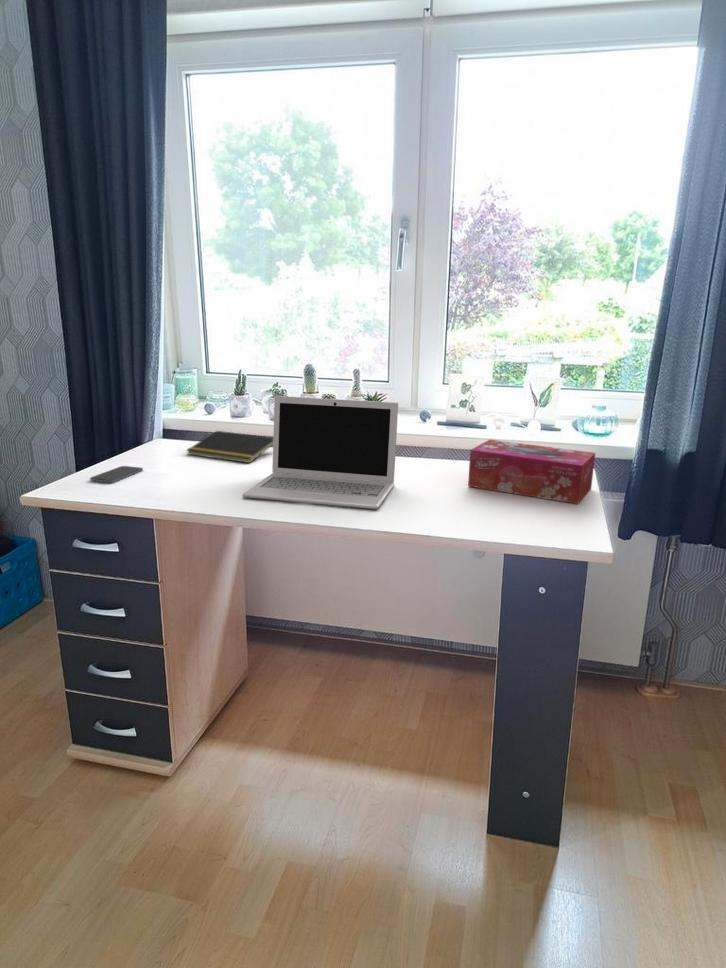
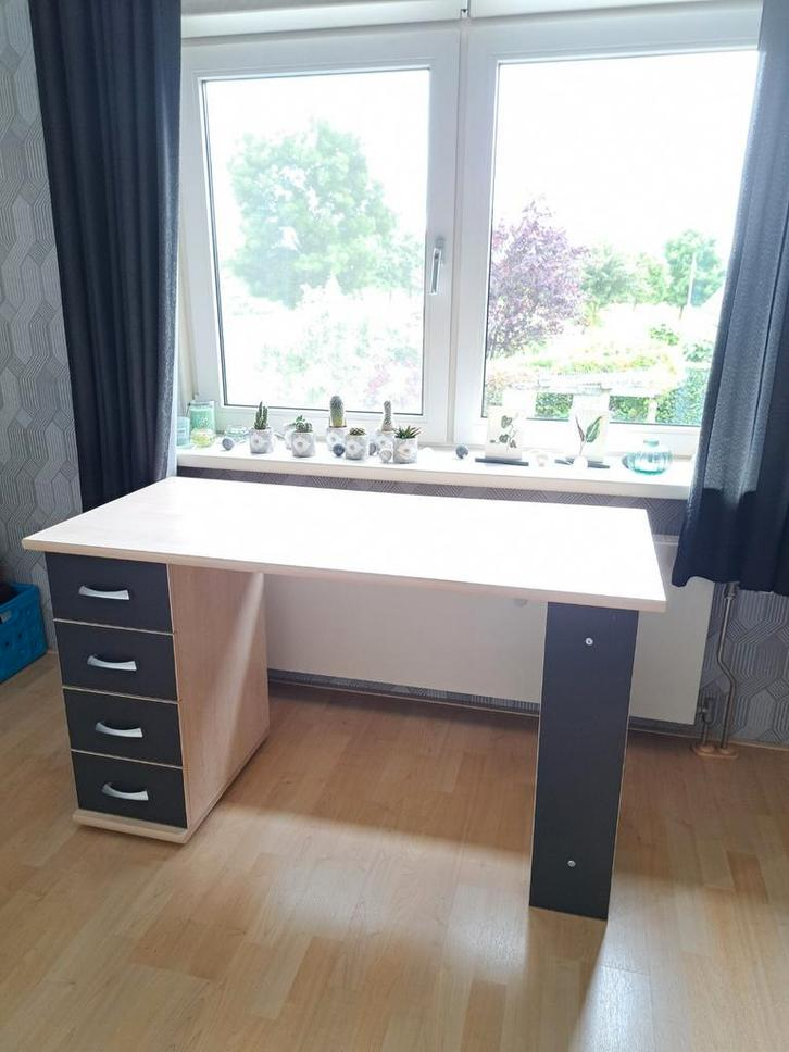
- tissue box (531, 469)
- notepad (232, 446)
- laptop (322, 448)
- smartphone (117, 473)
